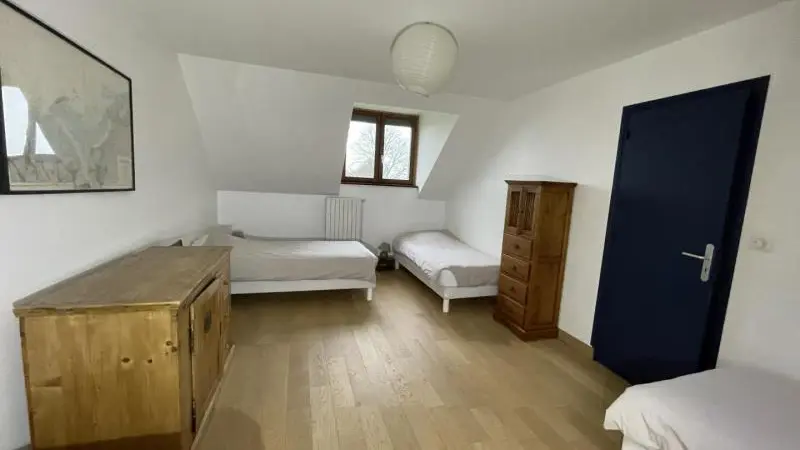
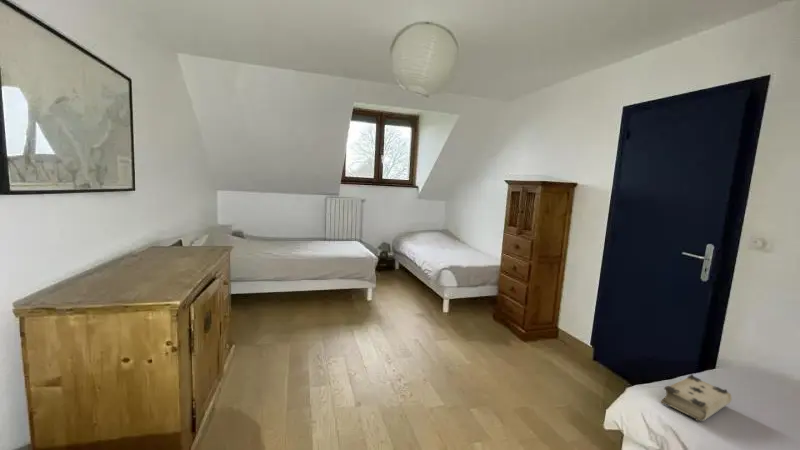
+ book (696, 396)
